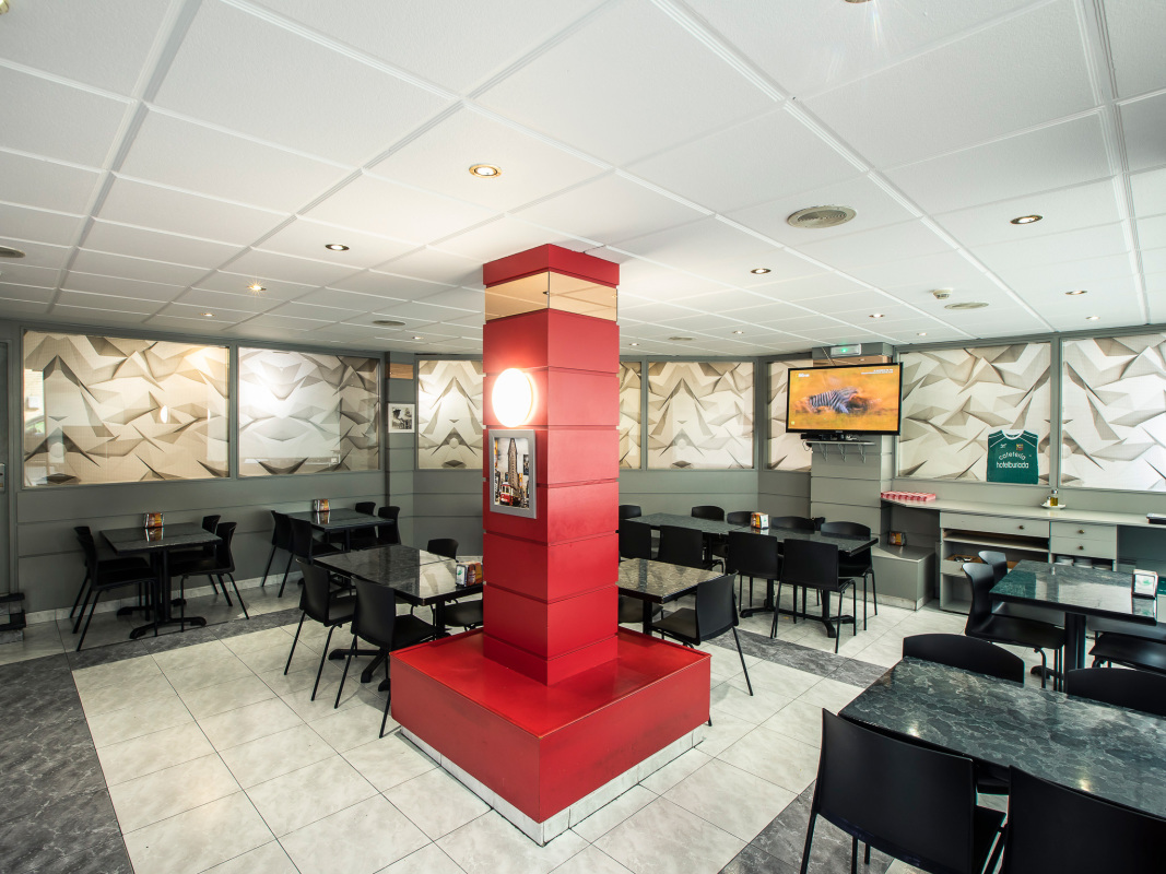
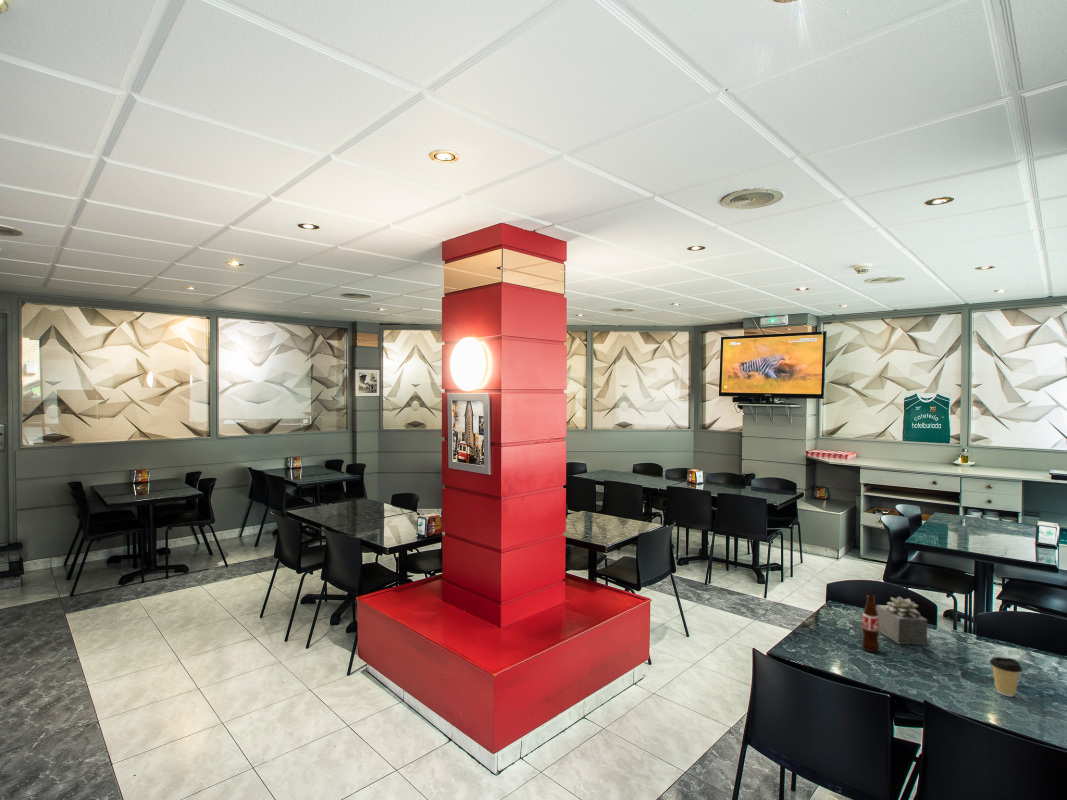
+ coffee cup (1005, 676)
+ succulent plant (900, 617)
+ bottle (870, 622)
